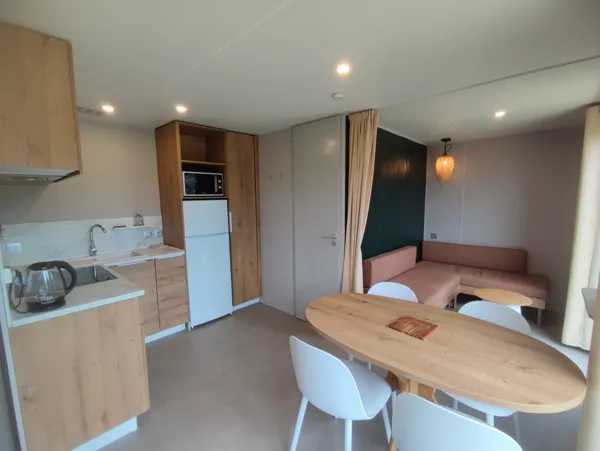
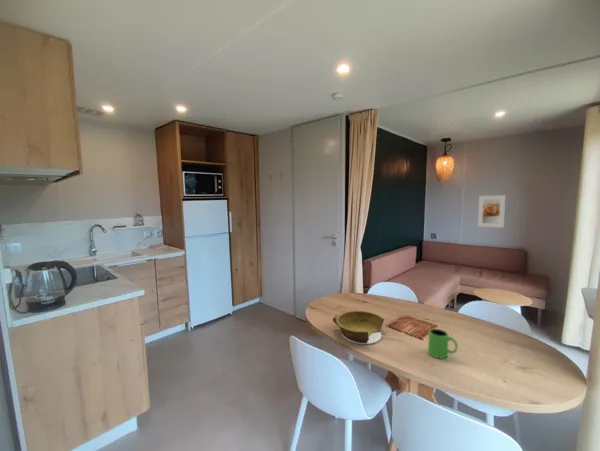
+ mug (442, 344)
+ bowl (359, 327)
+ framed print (491, 211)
